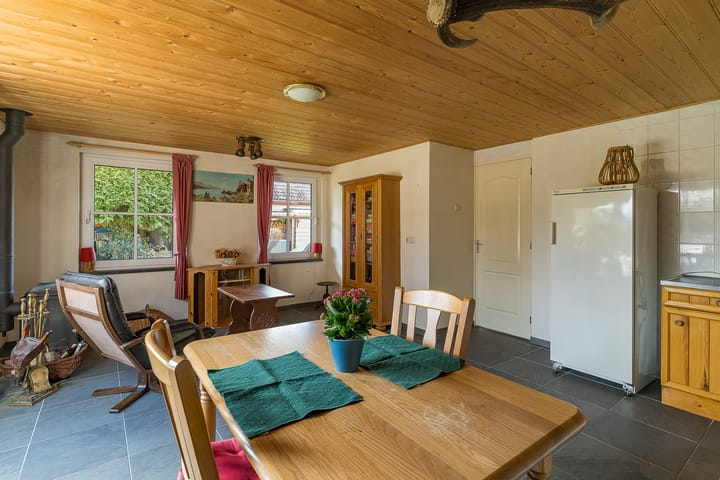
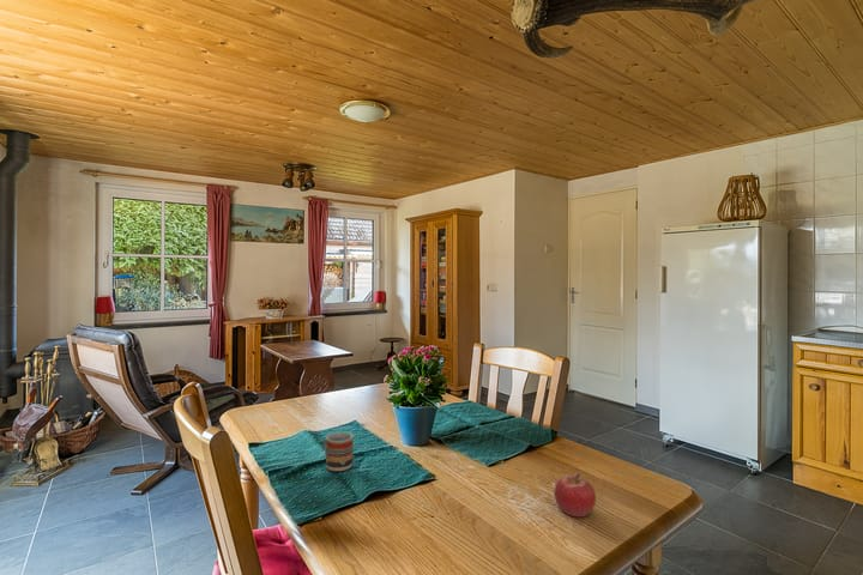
+ fruit (574, 491)
+ cup (336, 449)
